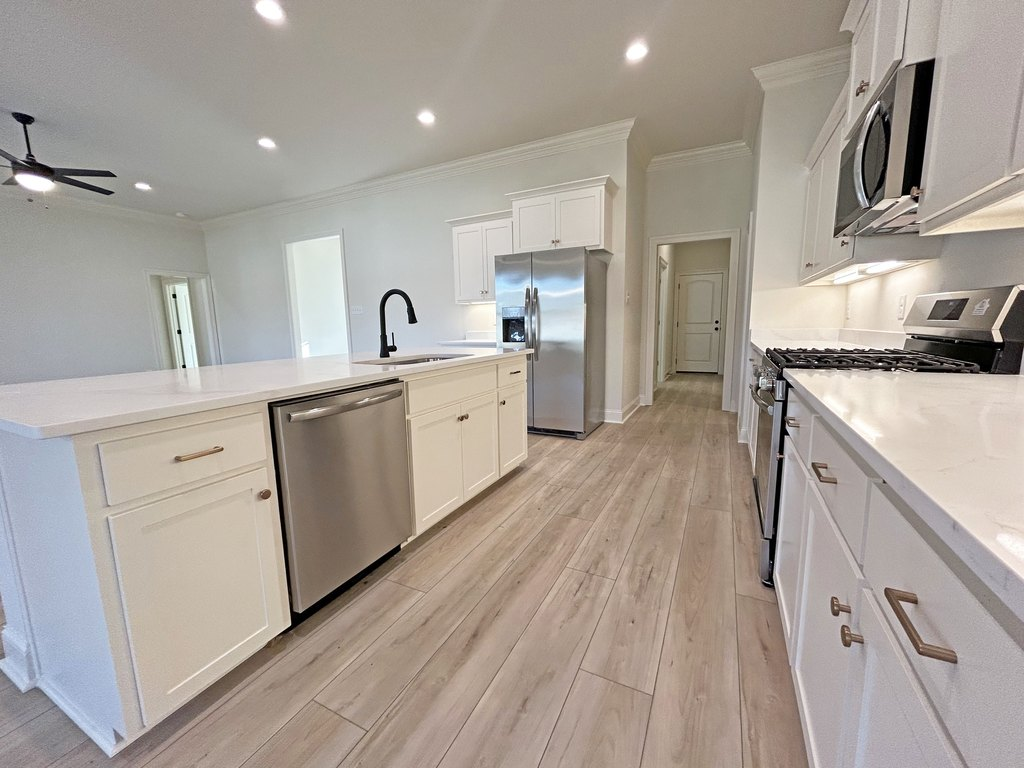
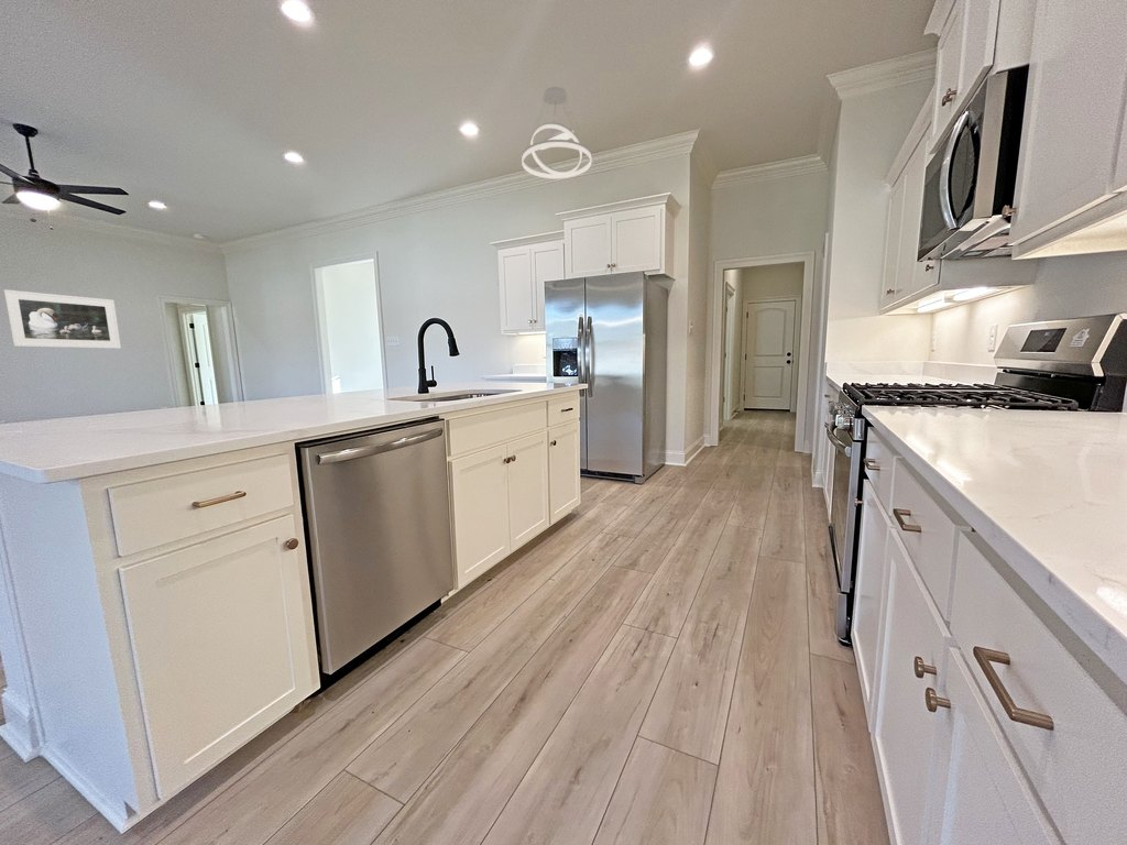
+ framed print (67, 321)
+ pendant light (556, 133)
